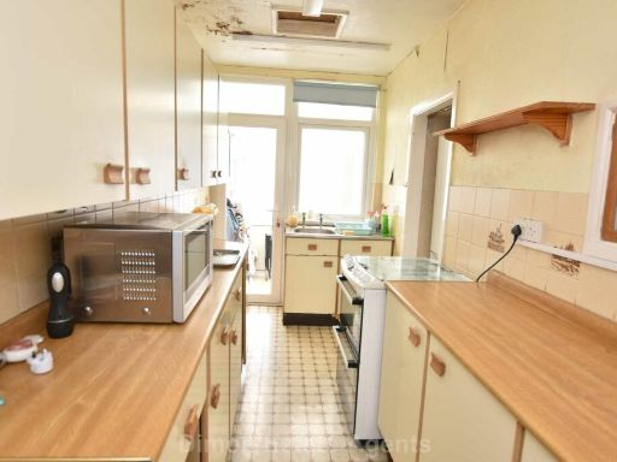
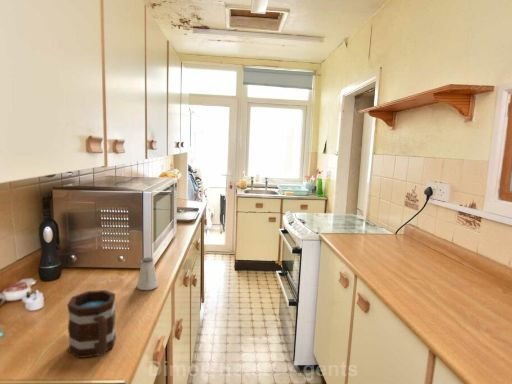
+ saltshaker (147, 272)
+ mug (95, 326)
